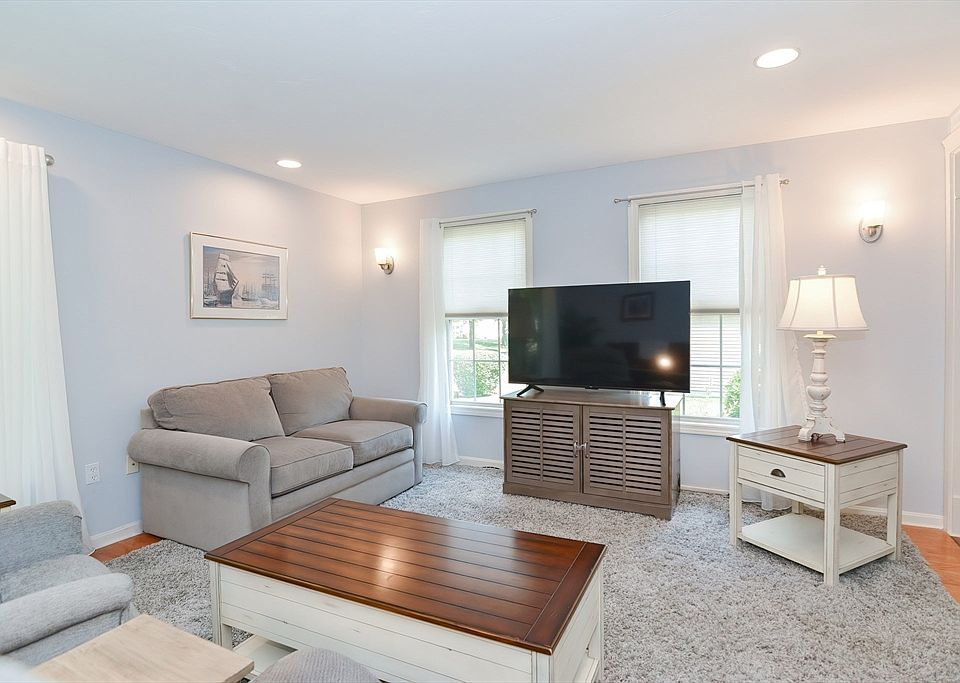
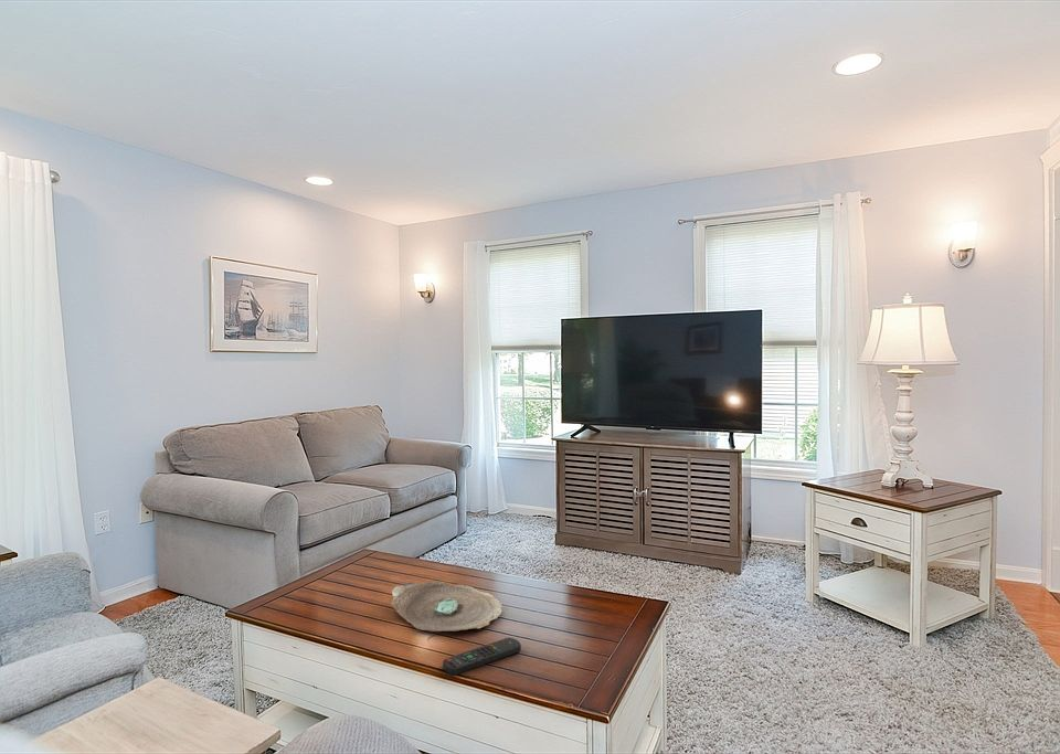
+ remote control (483, 655)
+ decorative bowl (447, 602)
